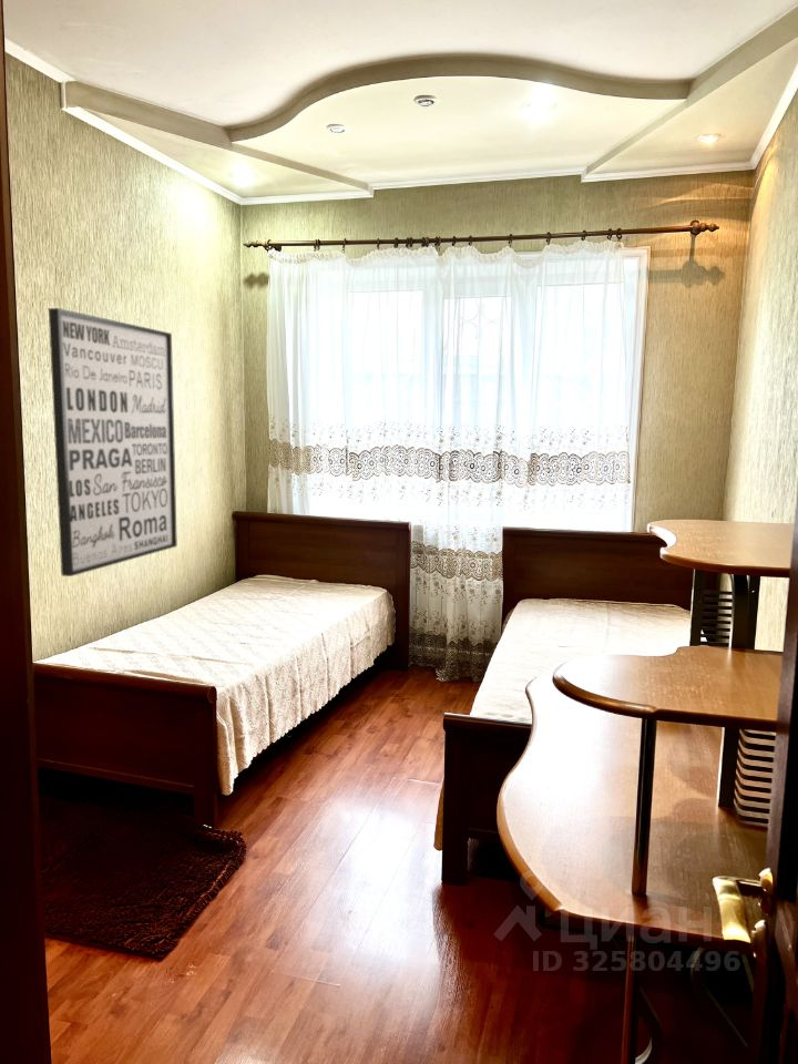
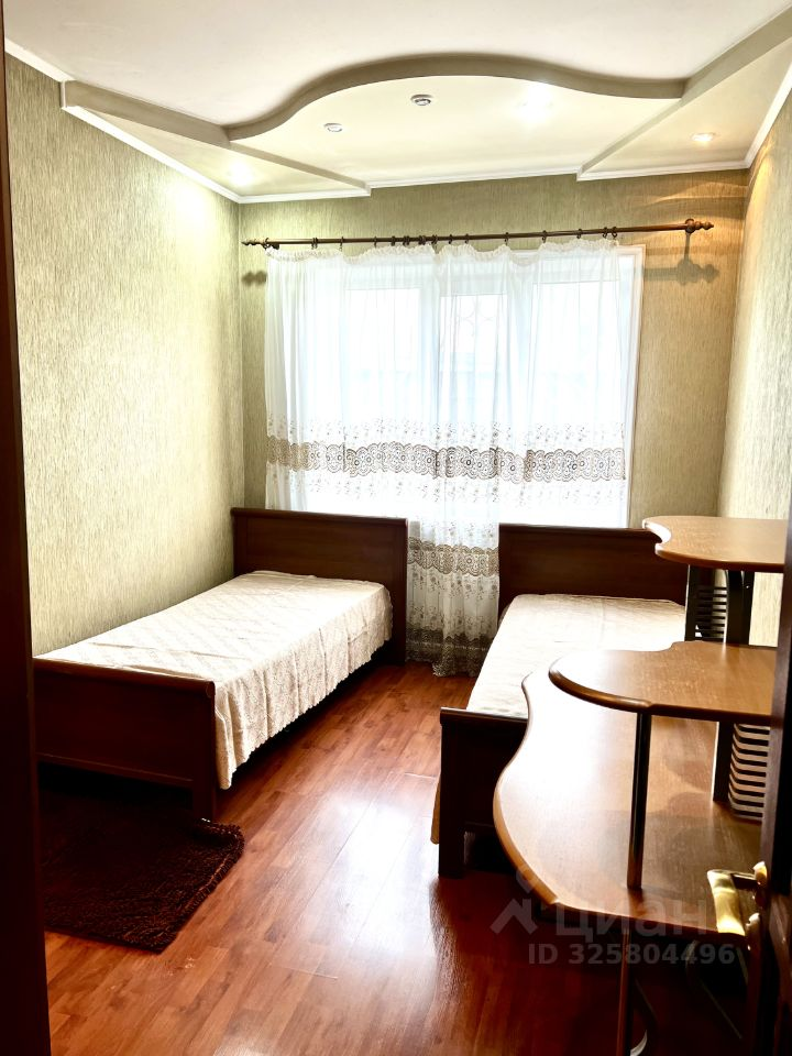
- wall art (121, 443)
